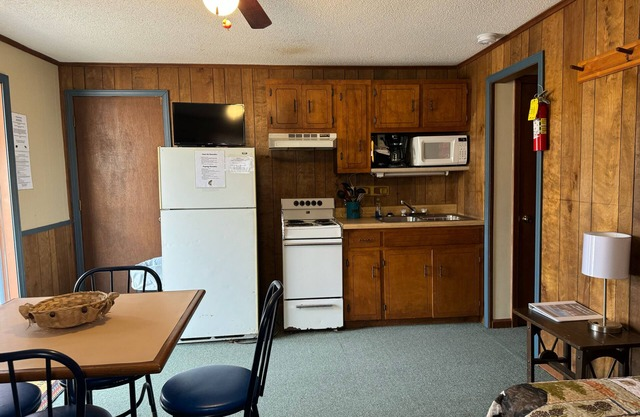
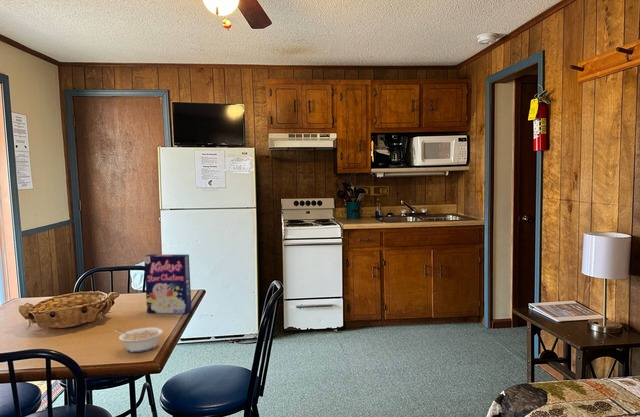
+ legume (140, 339)
+ cereal box (168, 283)
